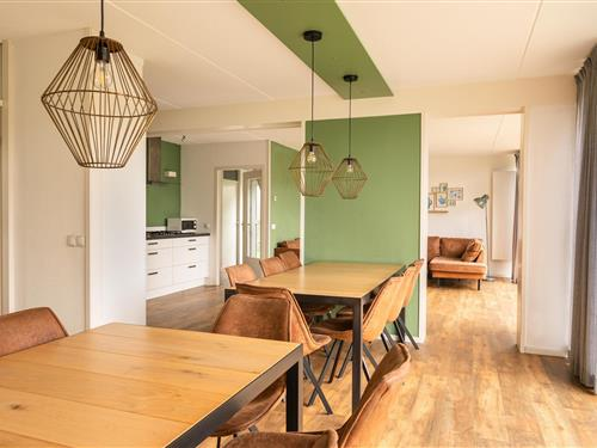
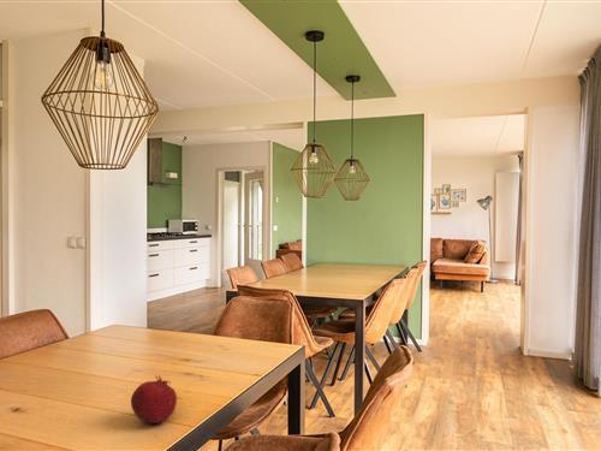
+ fruit (155, 399)
